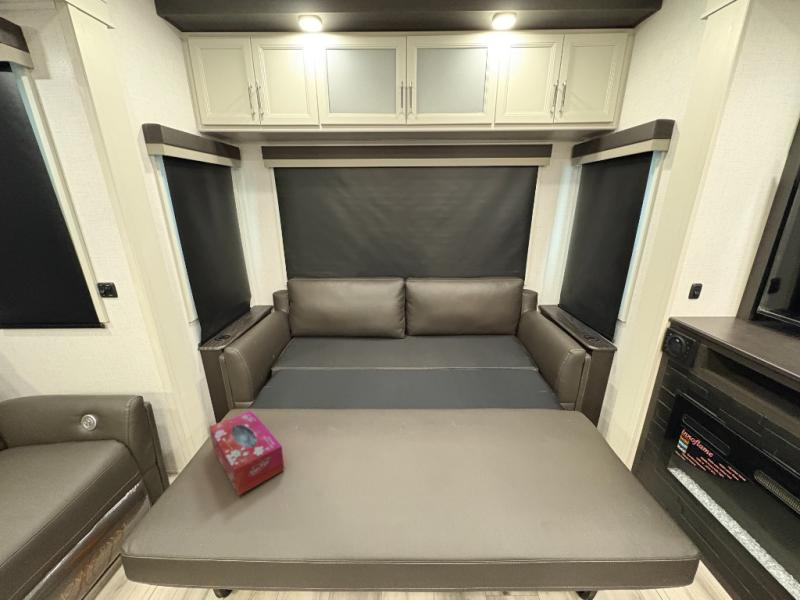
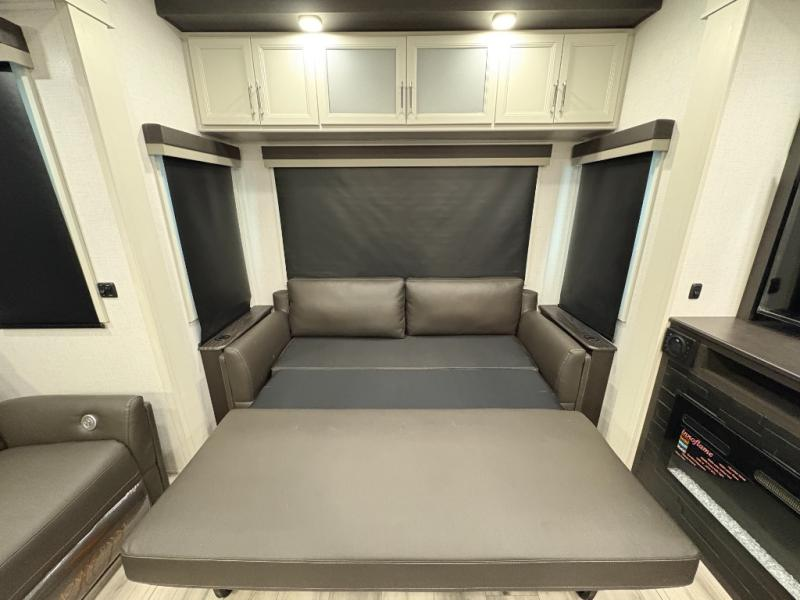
- tissue box (245, 447)
